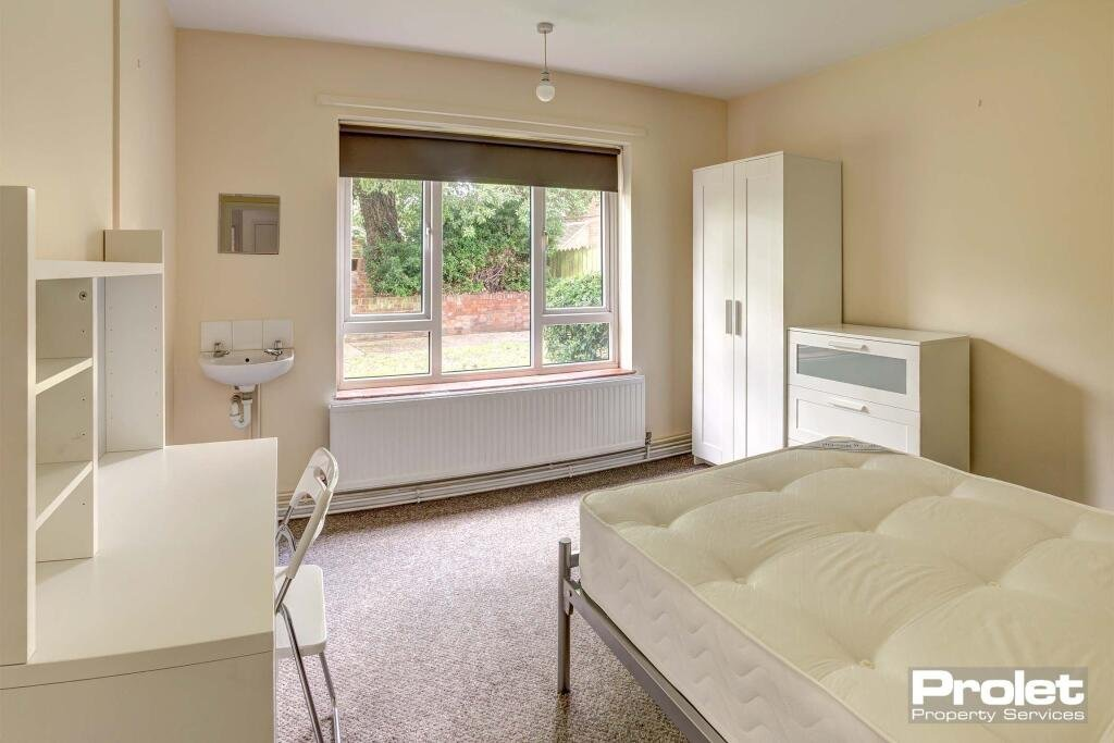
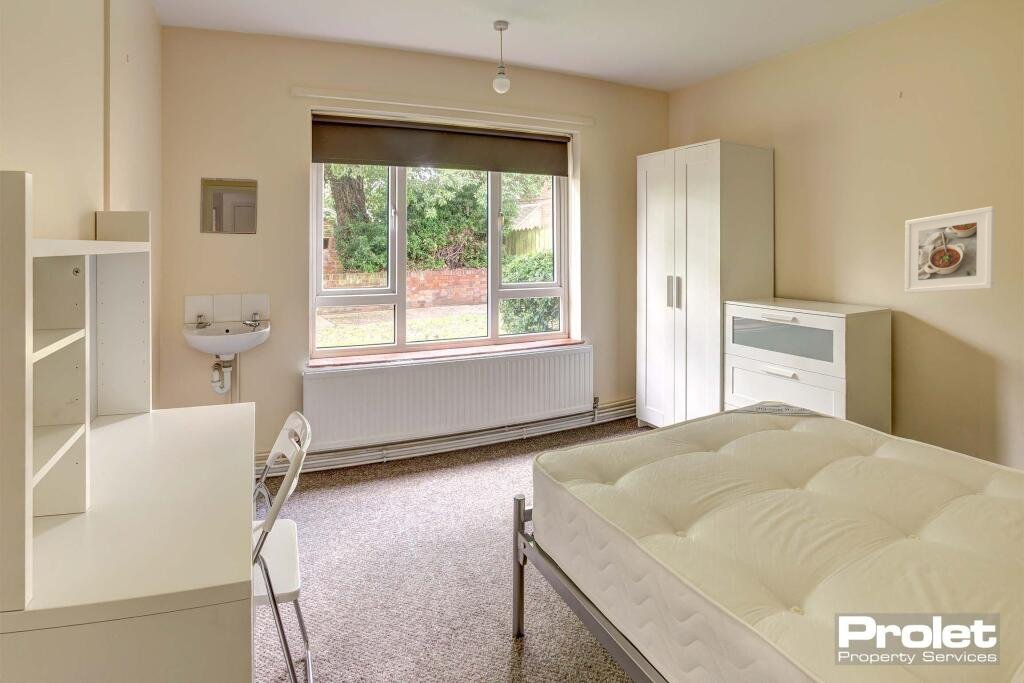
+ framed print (946, 252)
